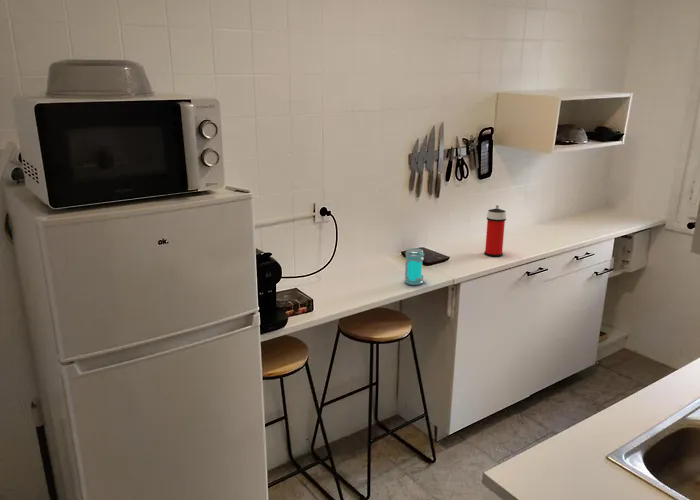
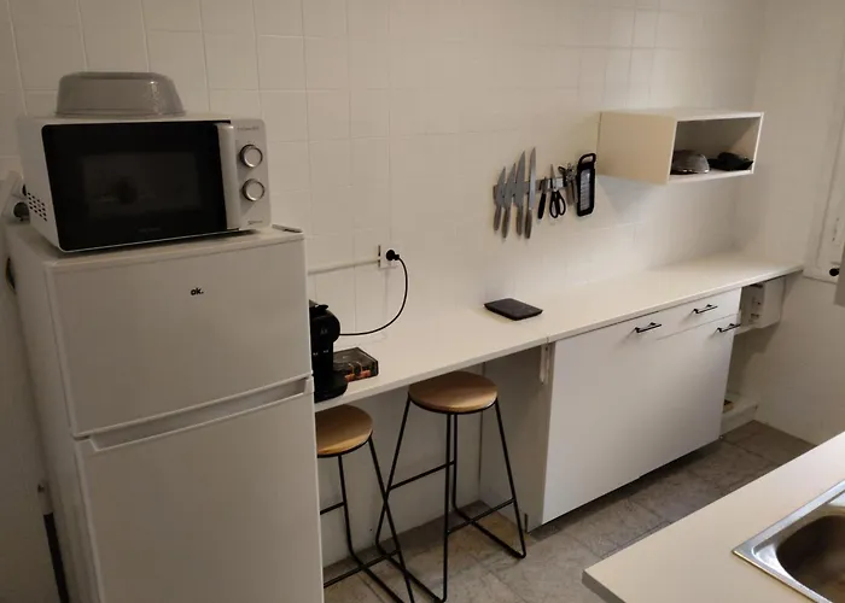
- spray can (495, 229)
- jar (414, 265)
